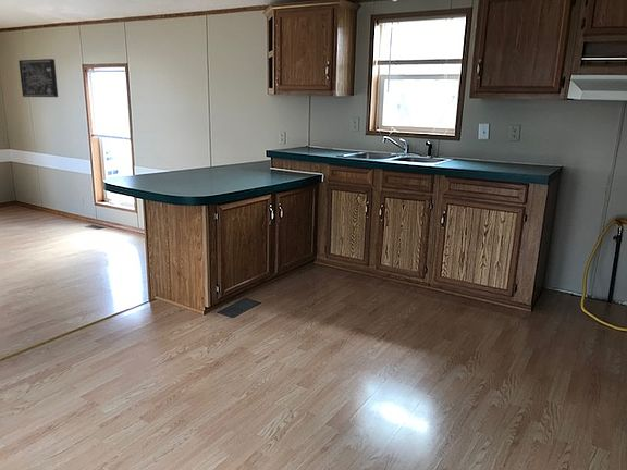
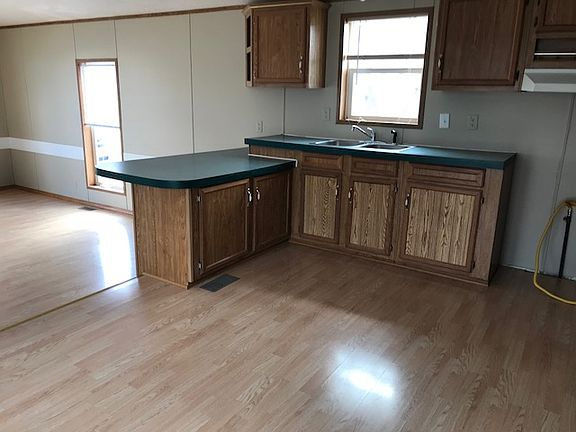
- wall art (38, 78)
